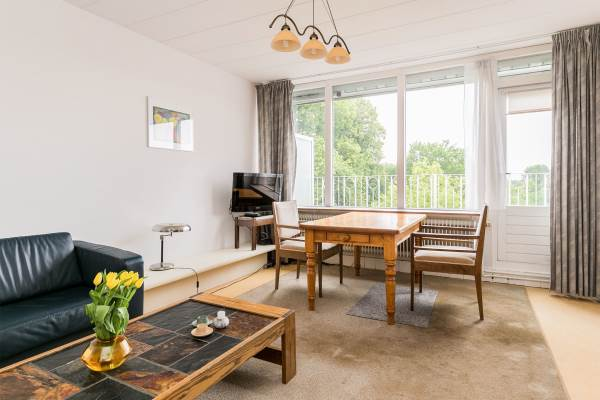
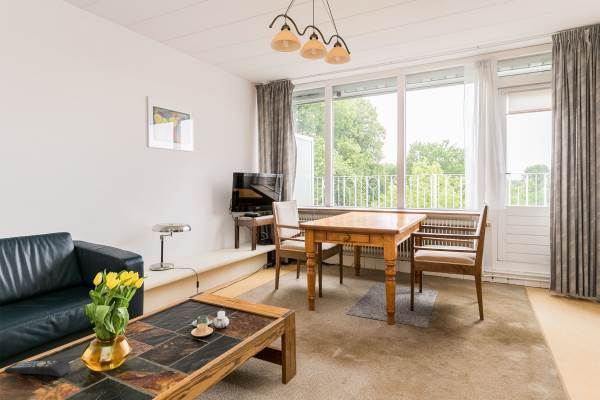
+ remote control (38, 367)
